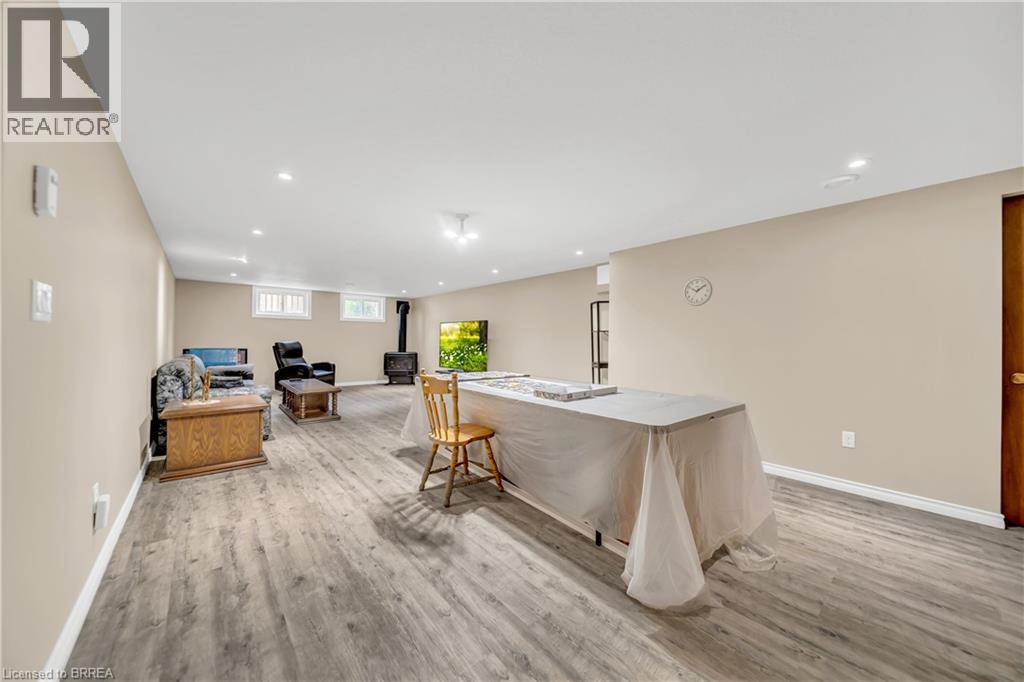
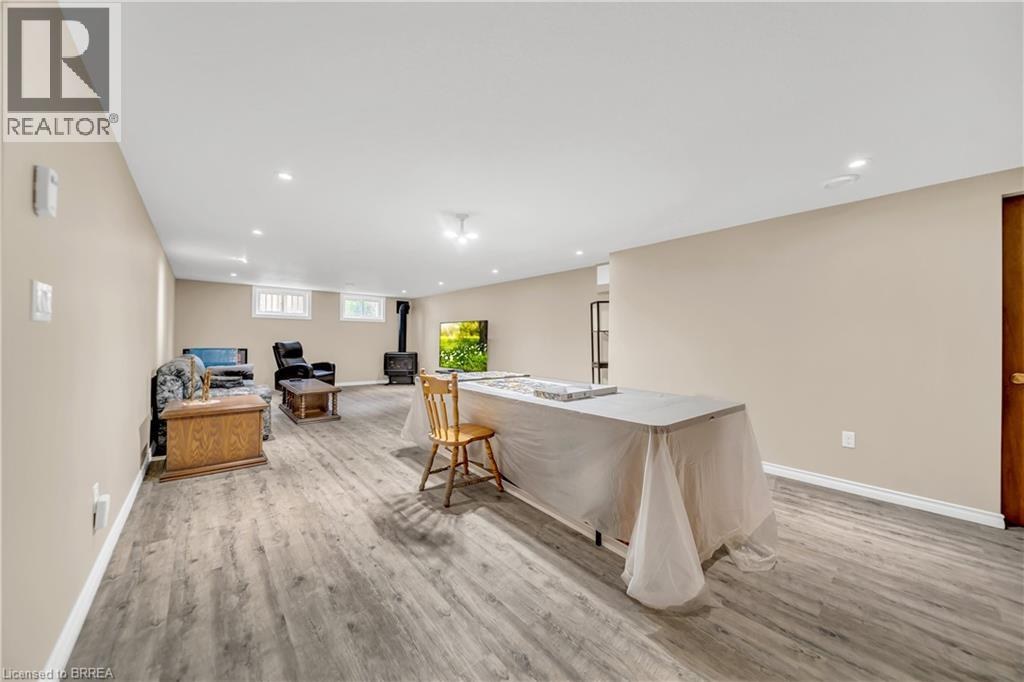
- wall clock (696, 291)
